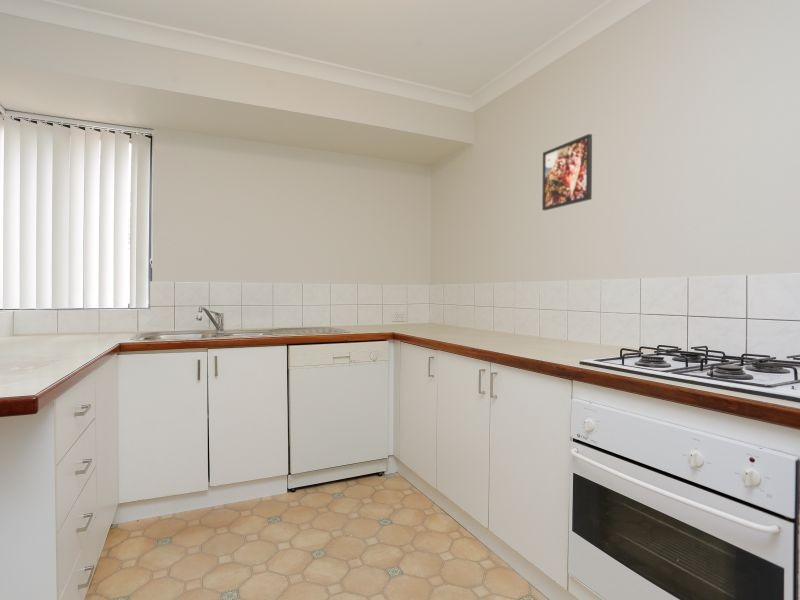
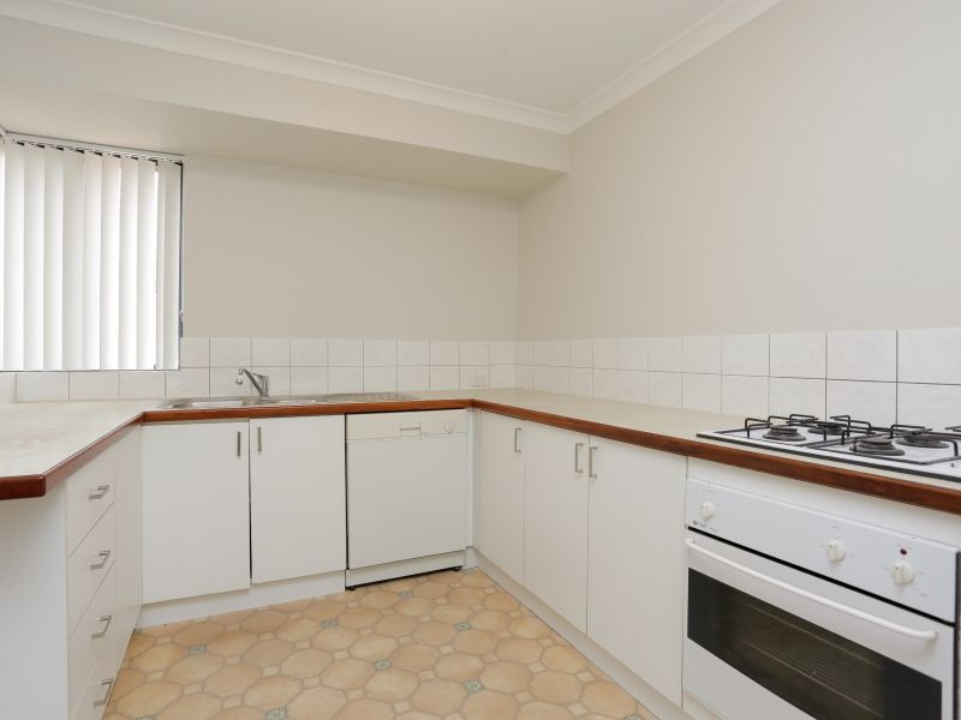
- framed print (565, 174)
